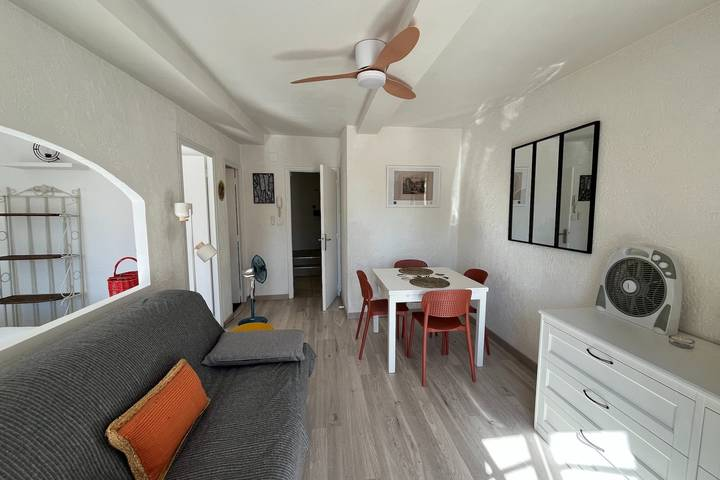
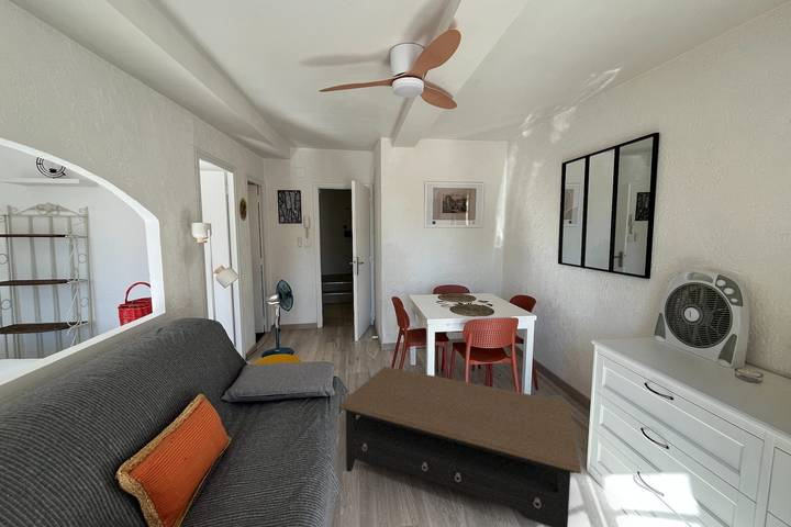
+ coffee table (454, 436)
